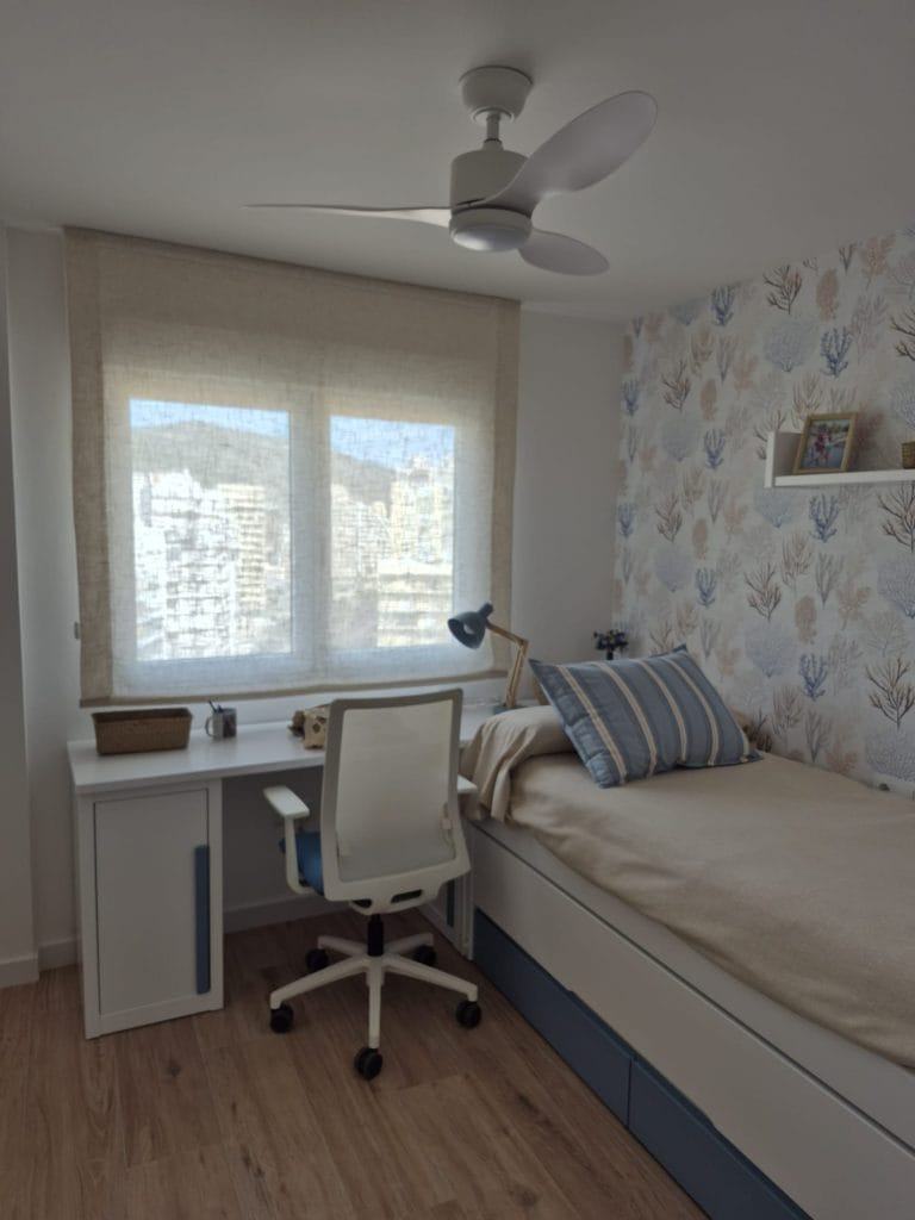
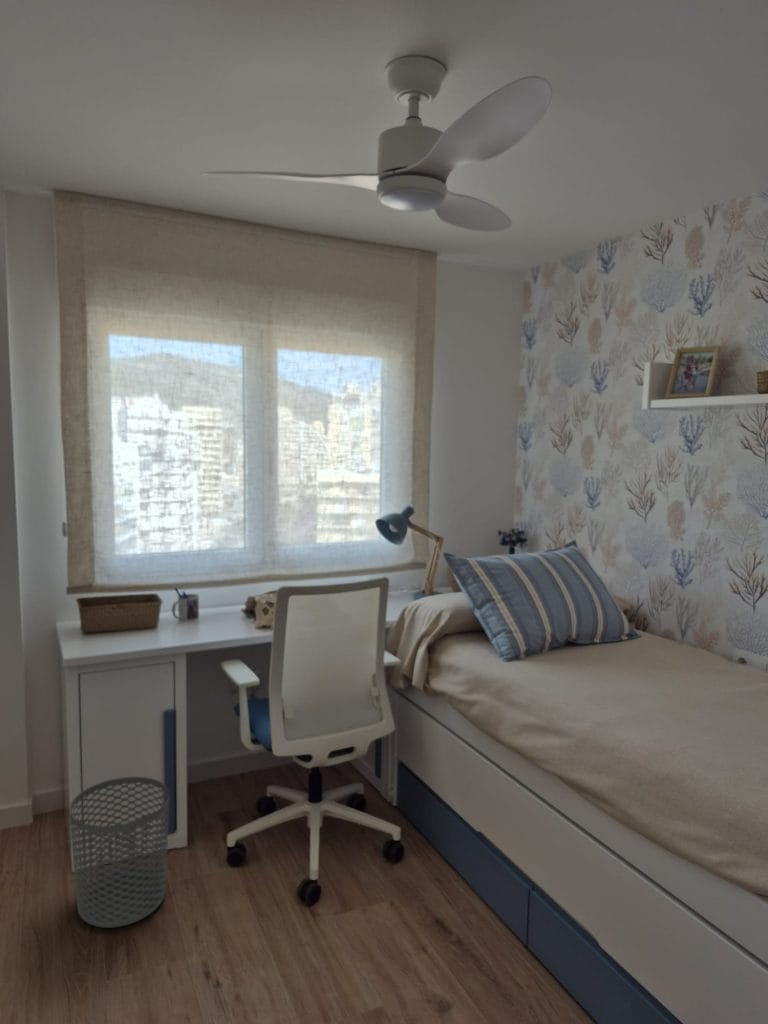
+ waste bin (121, 850)
